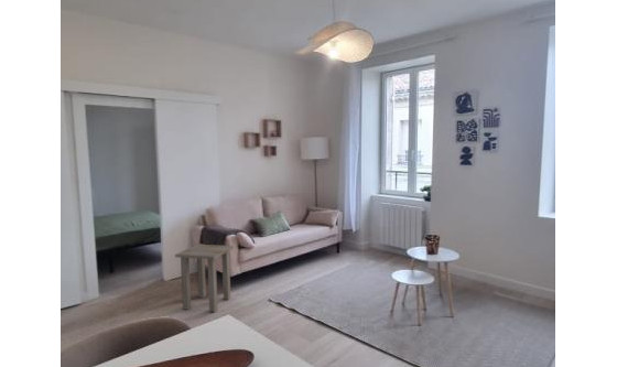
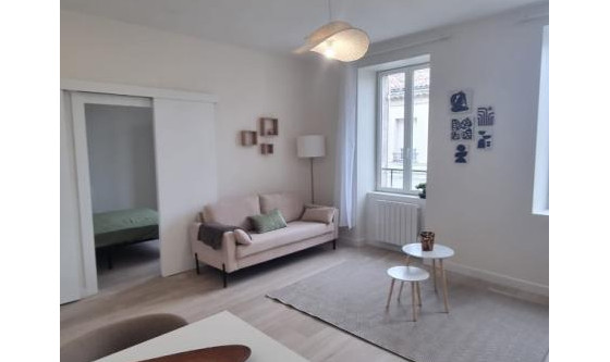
- side table (208, 277)
